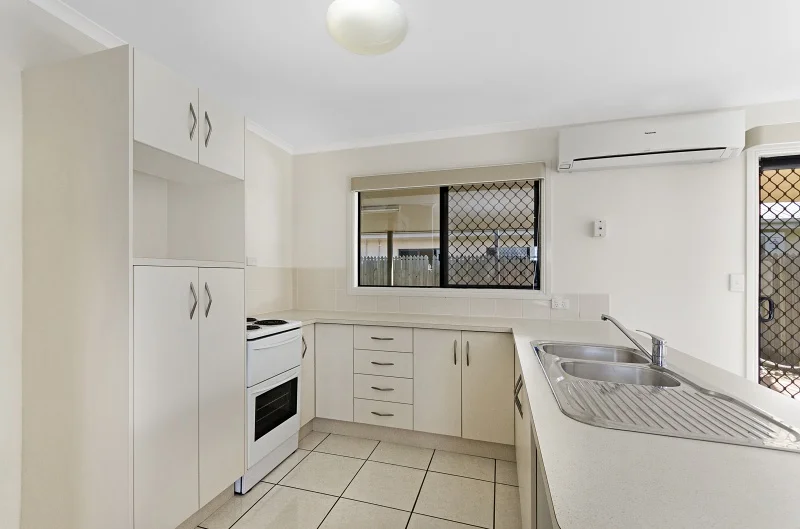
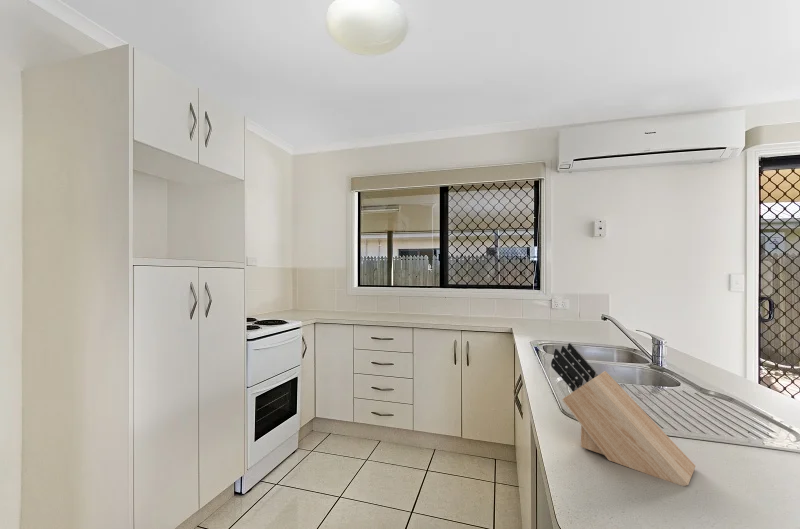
+ knife block (613, 402)
